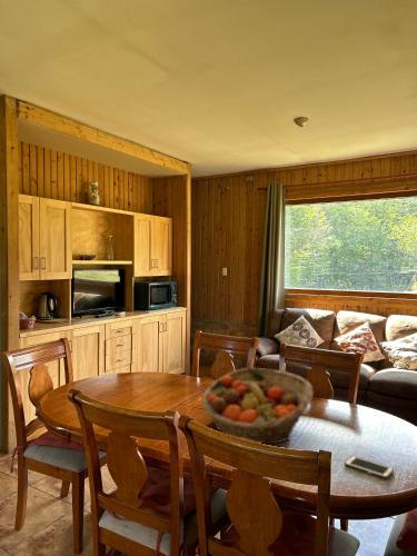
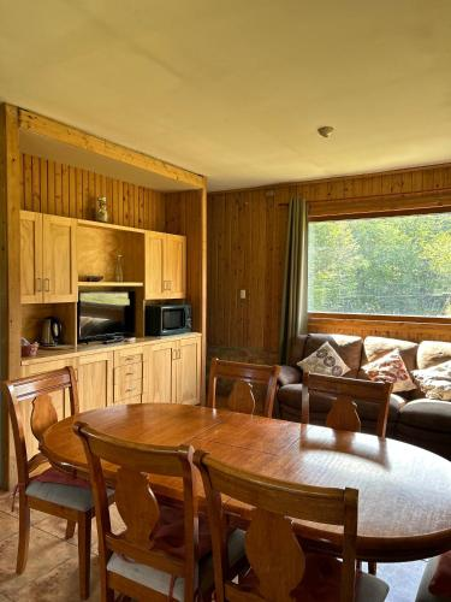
- cell phone (368, 466)
- fruit basket (255, 403)
